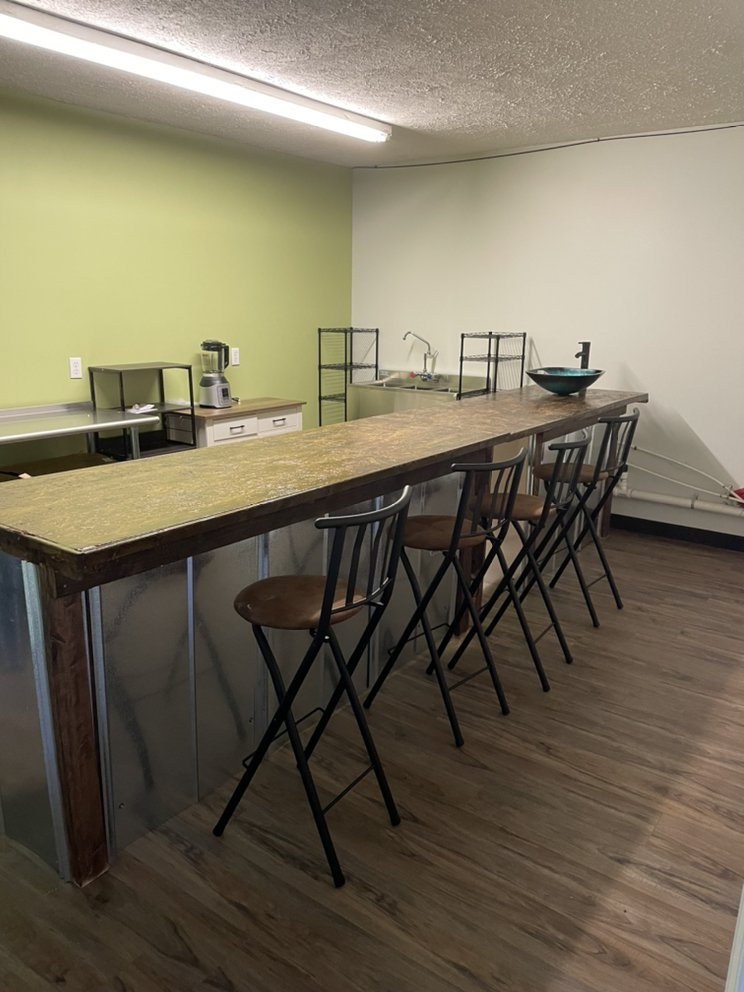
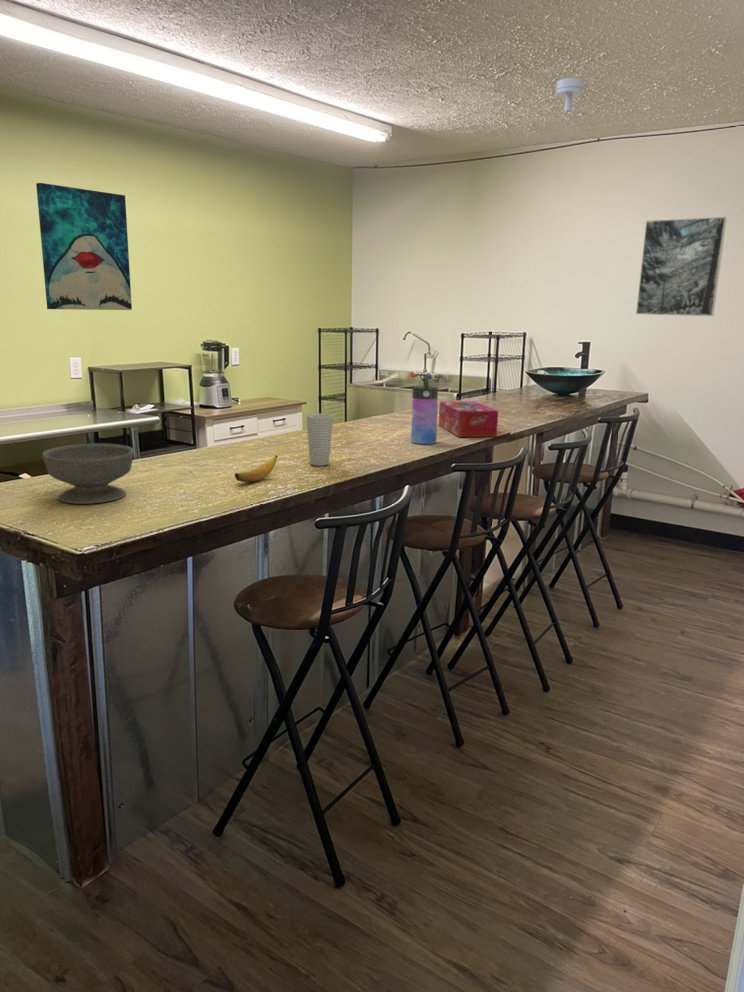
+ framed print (679, 267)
+ bowl (90, 473)
+ wall art (87, 250)
+ tissue box (467, 418)
+ cup (319, 439)
+ banana (257, 470)
+ water bottle (424, 408)
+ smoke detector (568, 96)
